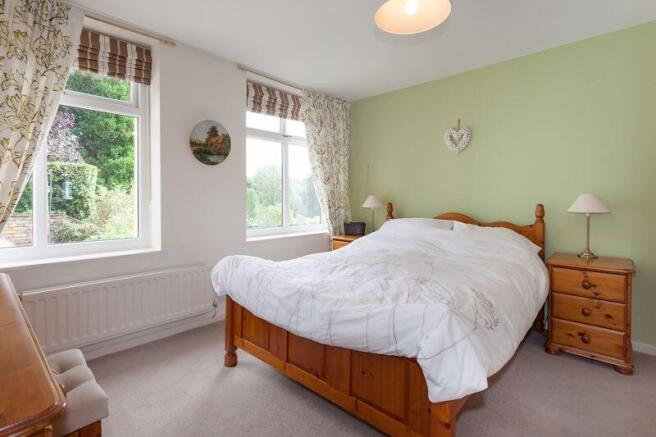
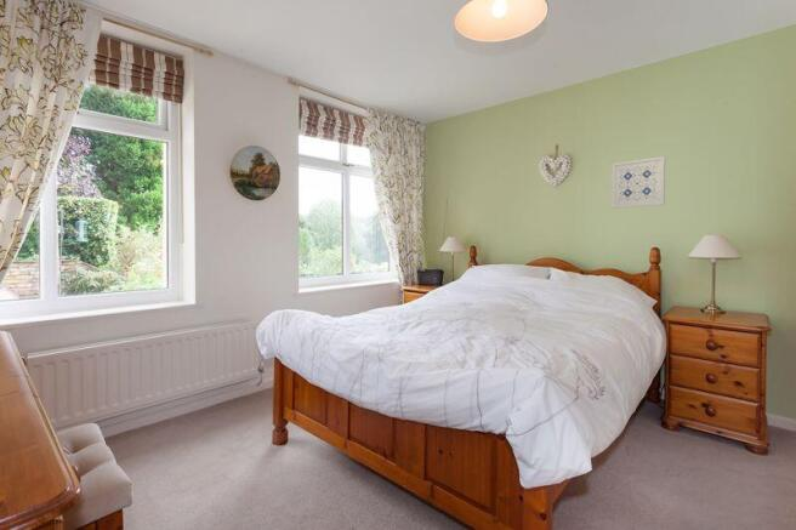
+ wall art (637, 183)
